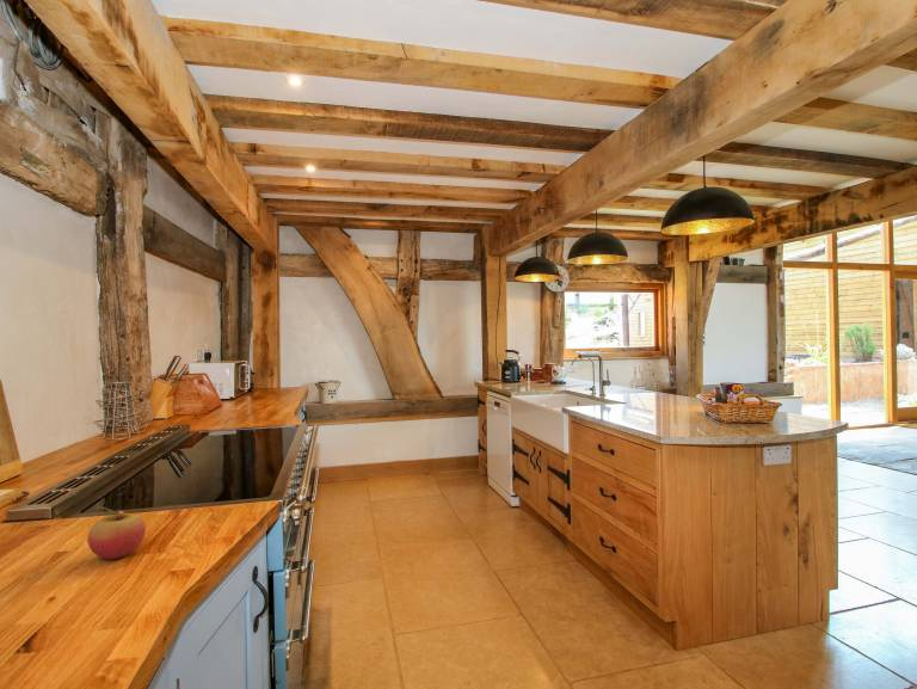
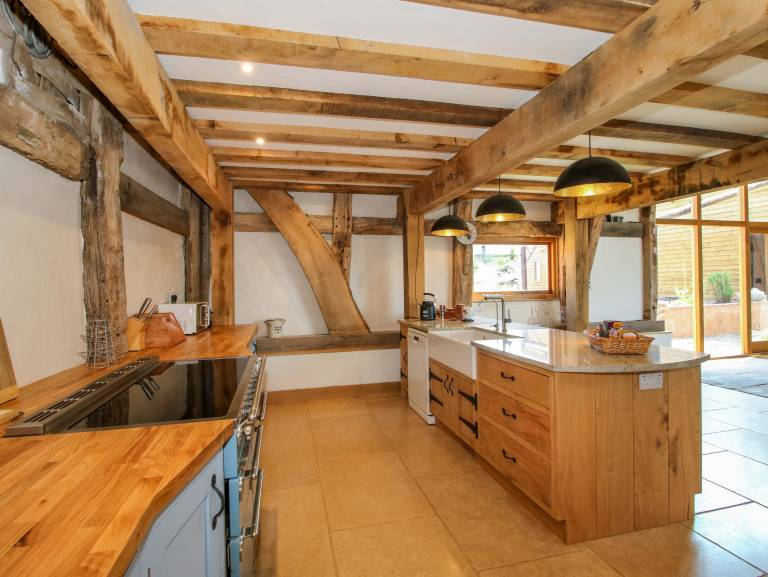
- fruit (117, 530)
